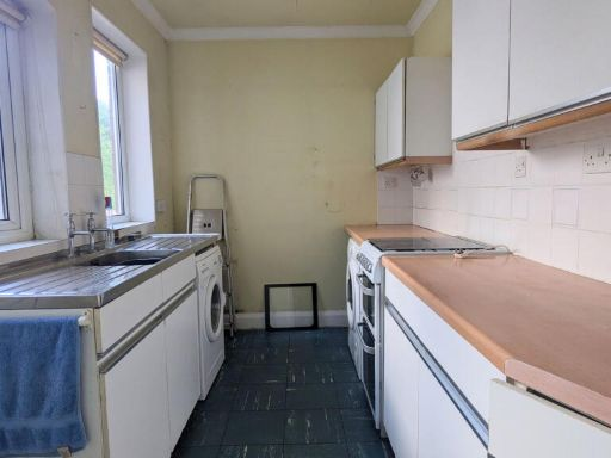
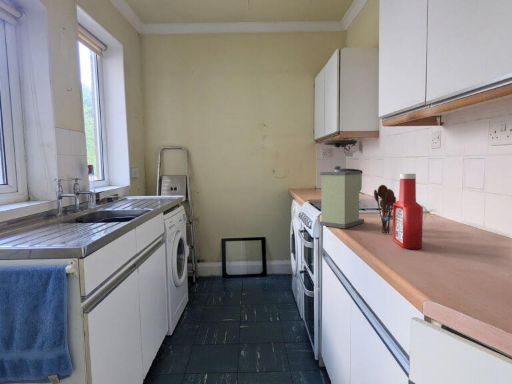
+ coffee grinder (342, 183)
+ soap bottle (407, 209)
+ utensil holder (384, 209)
